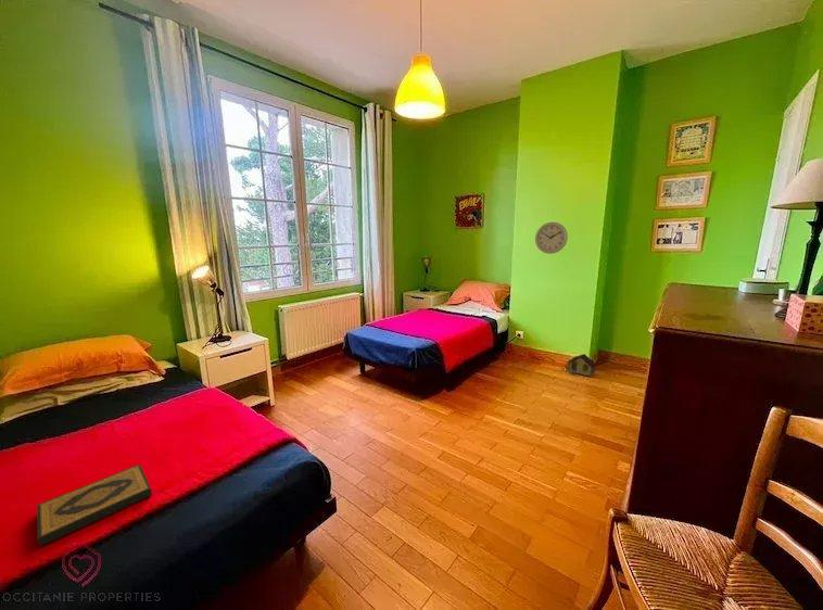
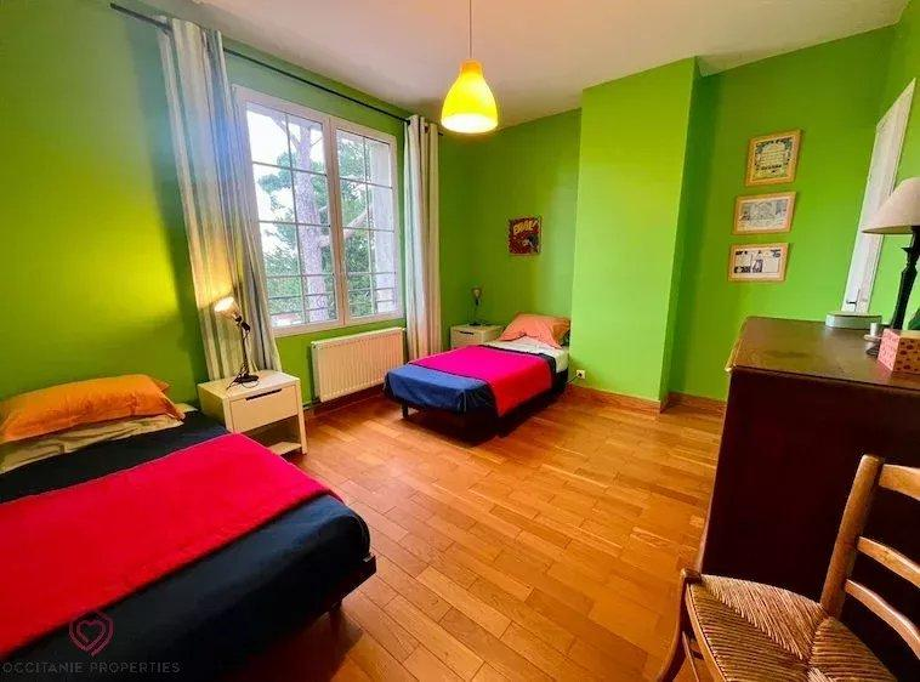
- toy house (579, 364)
- hardback book (97, 499)
- wall clock (550, 238)
